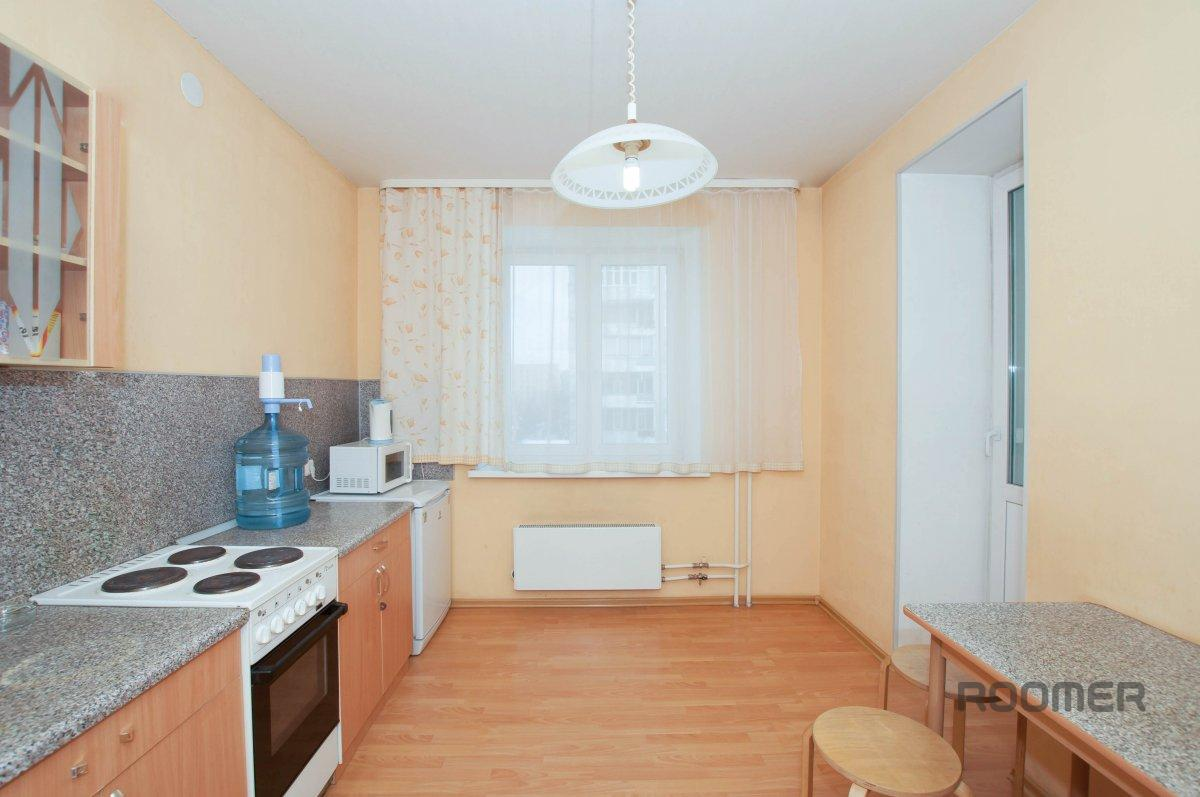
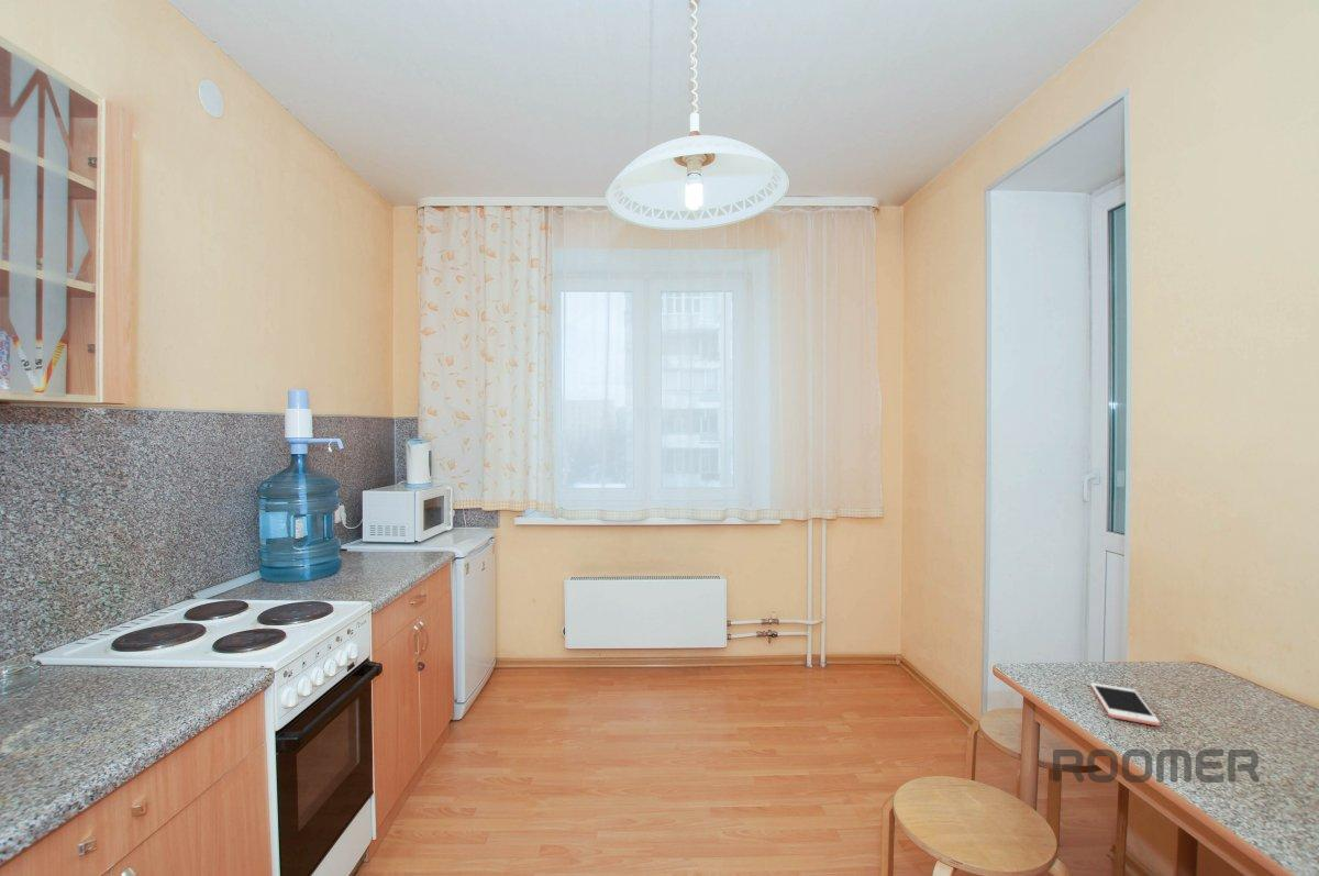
+ cell phone (1122, 702)
